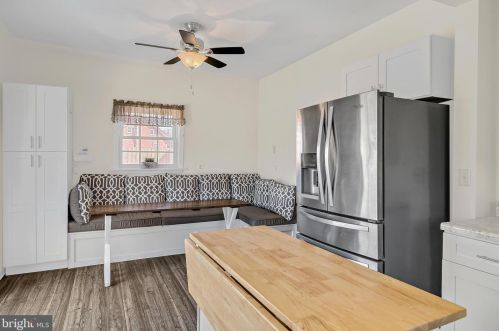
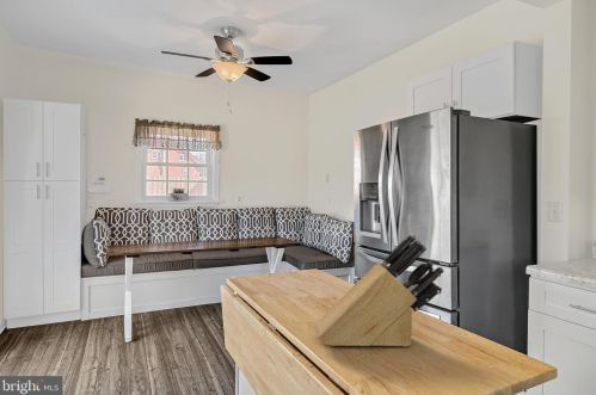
+ knife block (377, 286)
